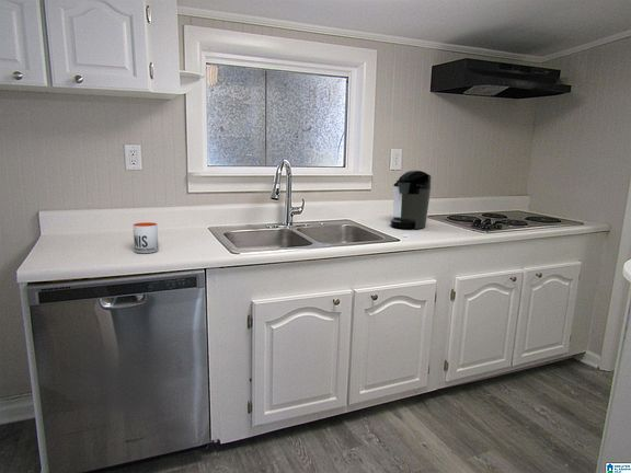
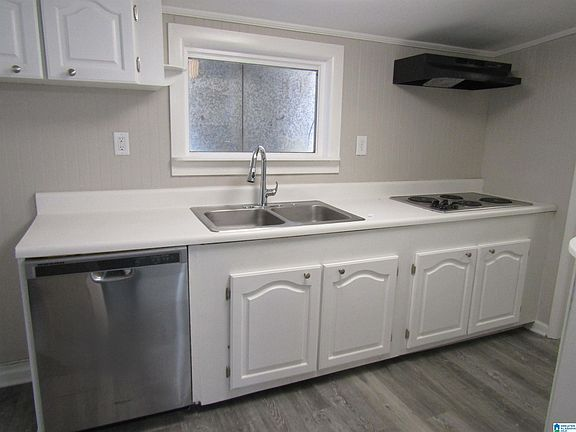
- mug (145, 236)
- coffee maker (404, 197)
